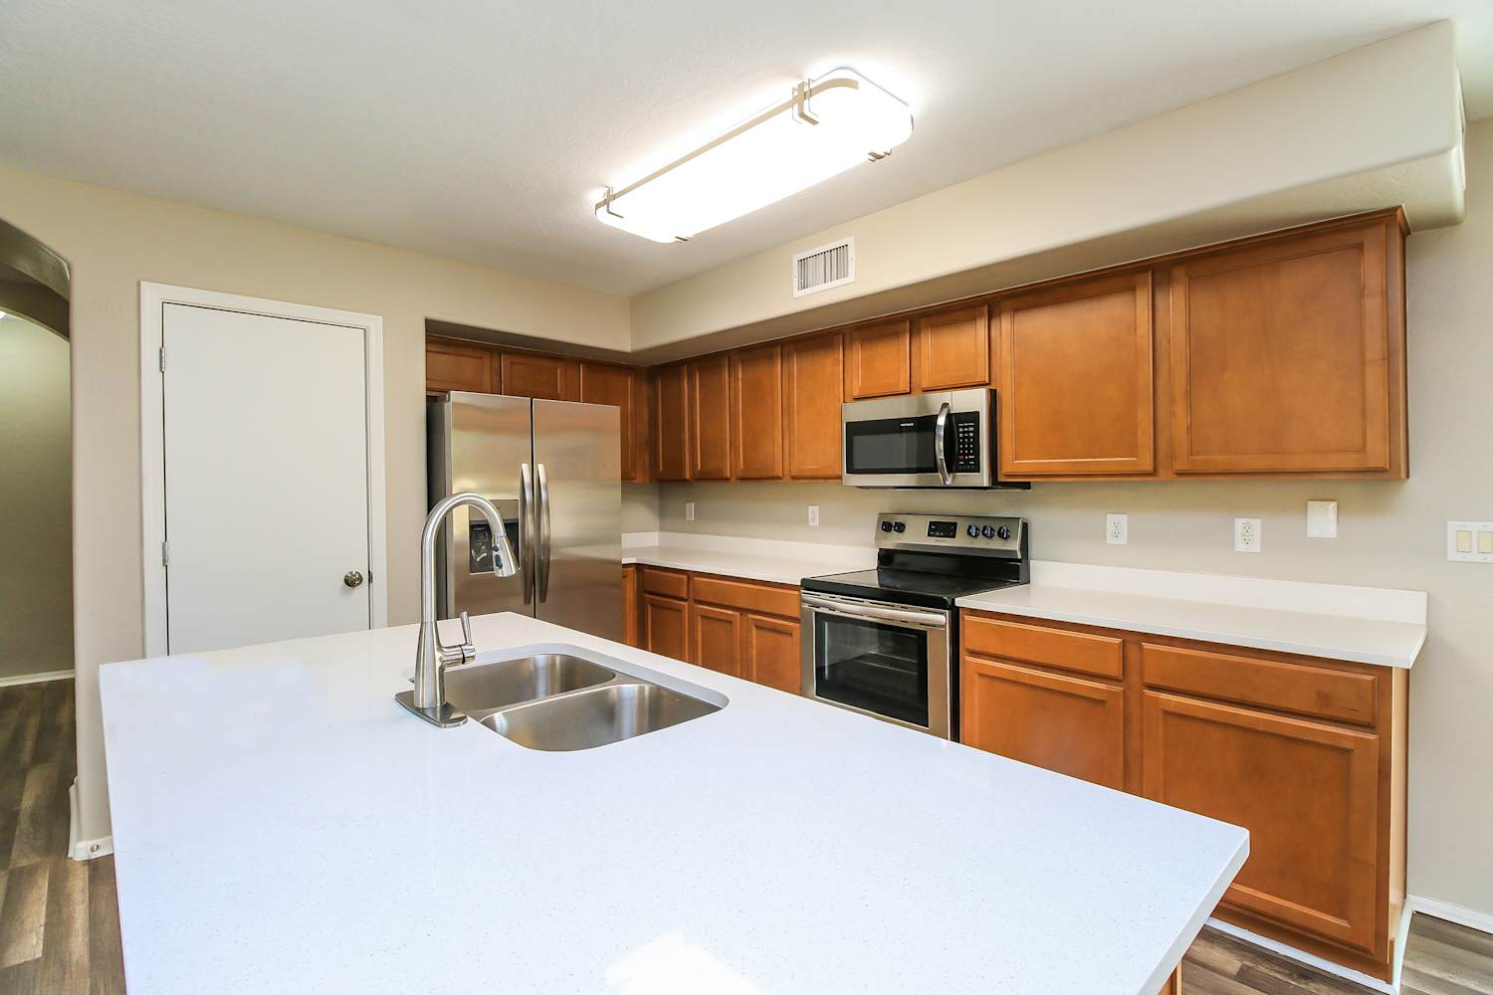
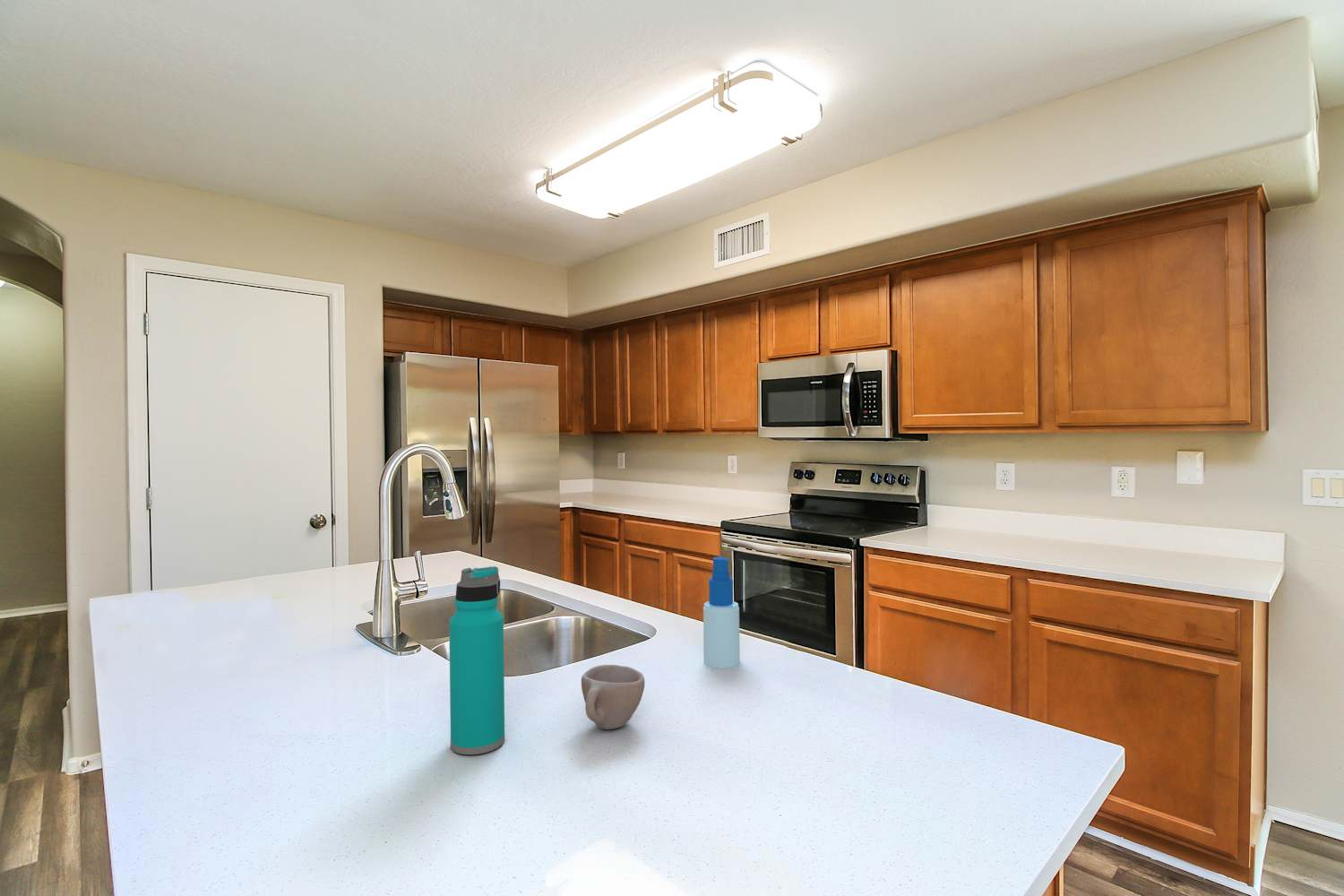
+ cup (609, 702)
+ spray bottle (720, 609)
+ water bottle (477, 656)
